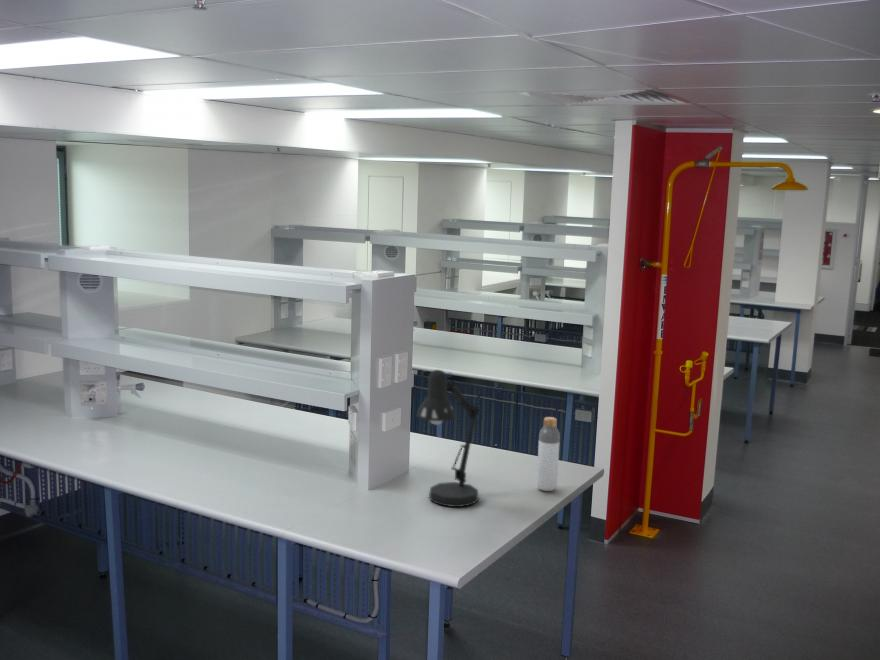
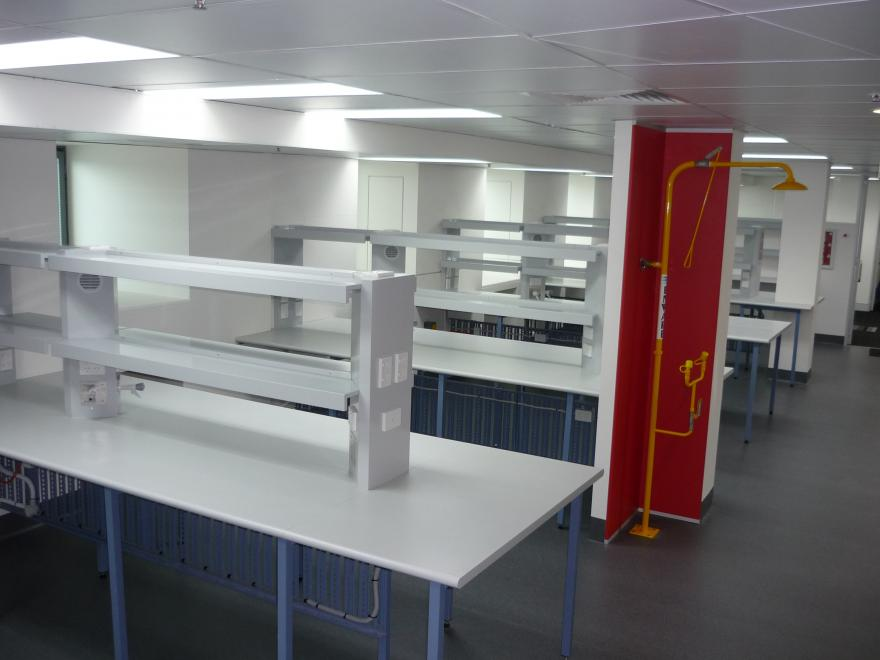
- bottle (548, 453)
- desk lamp (447, 420)
